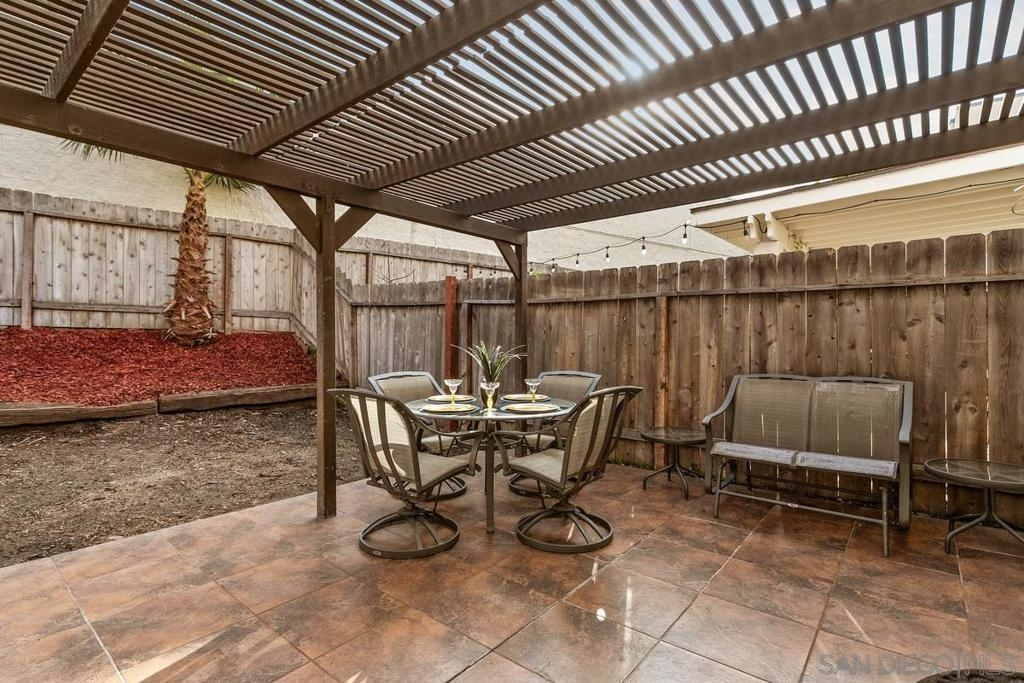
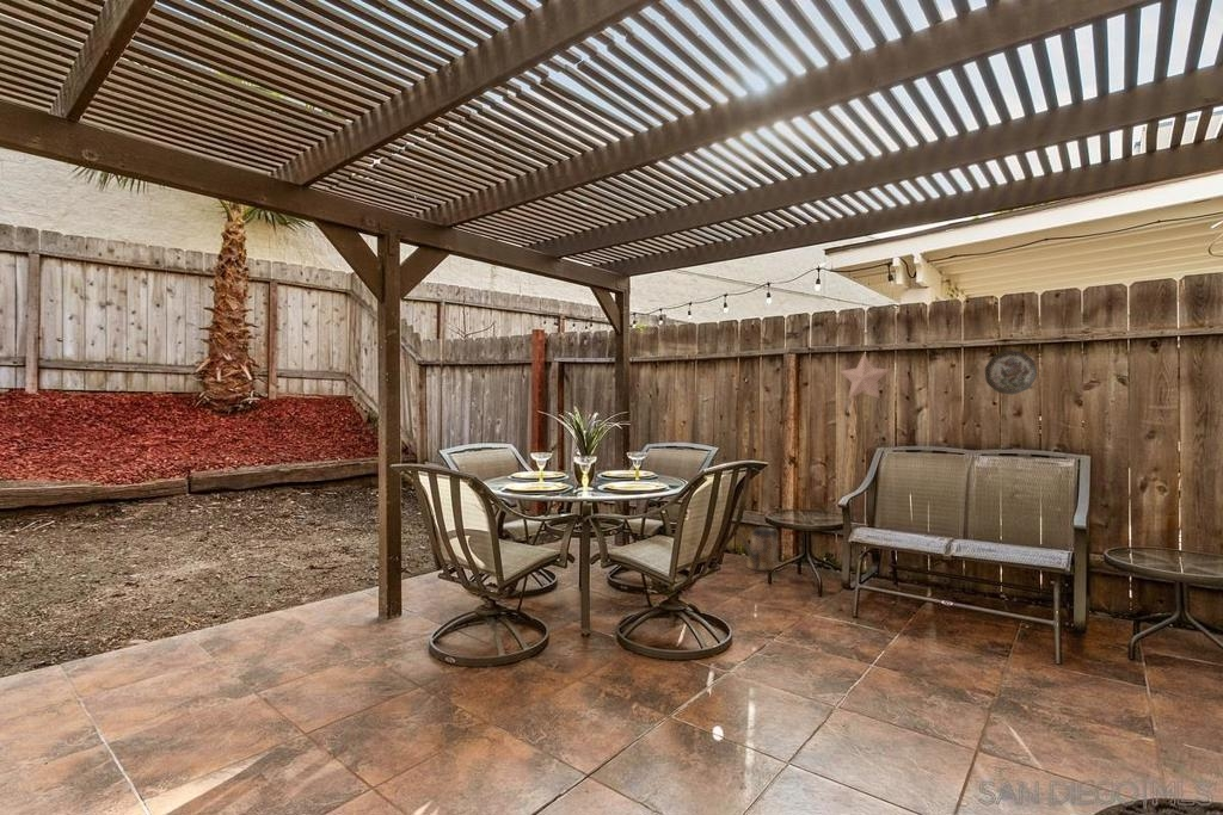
+ decorative star (864, 376)
+ watering can (756, 547)
+ decorative plate (1010, 372)
